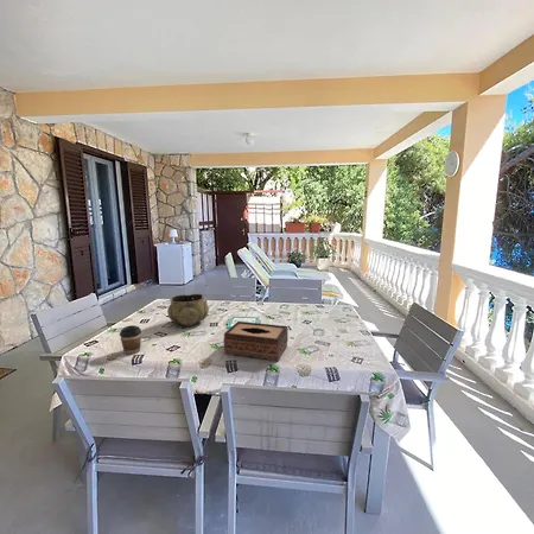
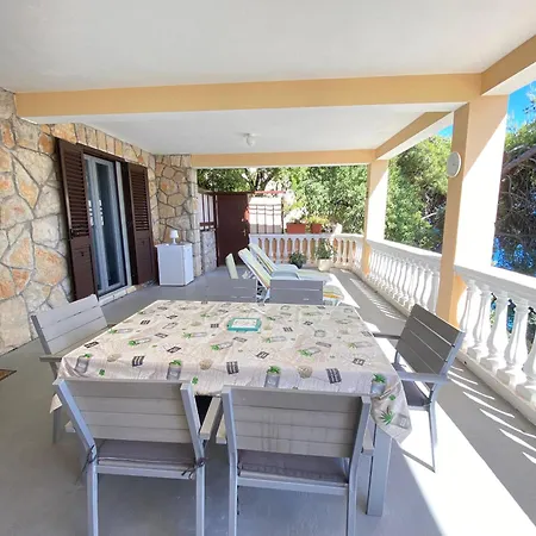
- coffee cup (131, 338)
- tissue box (256, 339)
- decorative bowl (187, 310)
